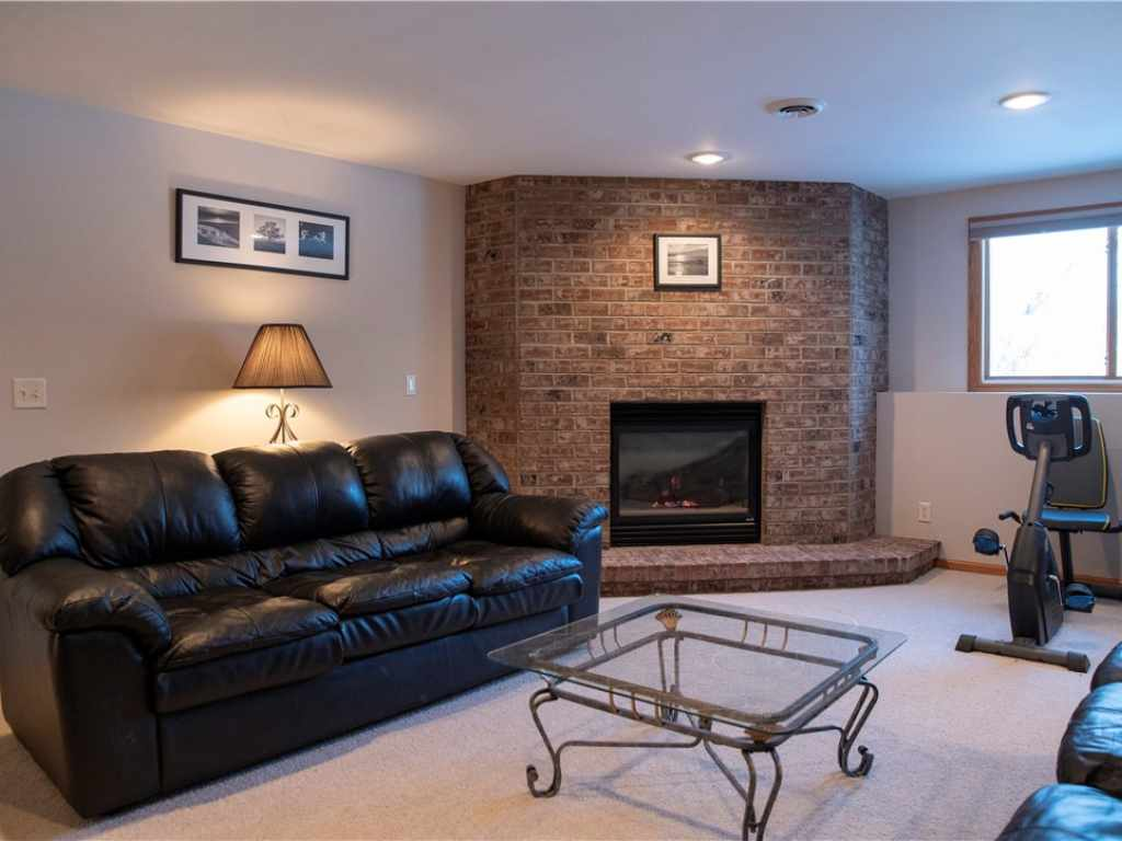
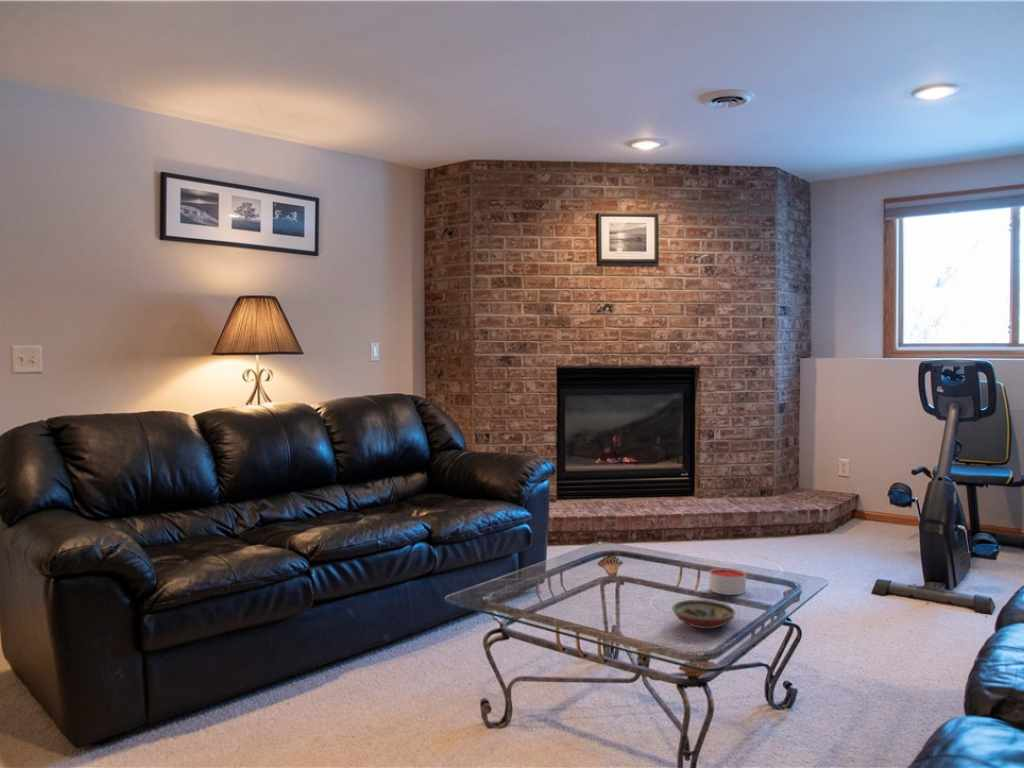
+ candle (727, 580)
+ decorative bowl (703, 616)
